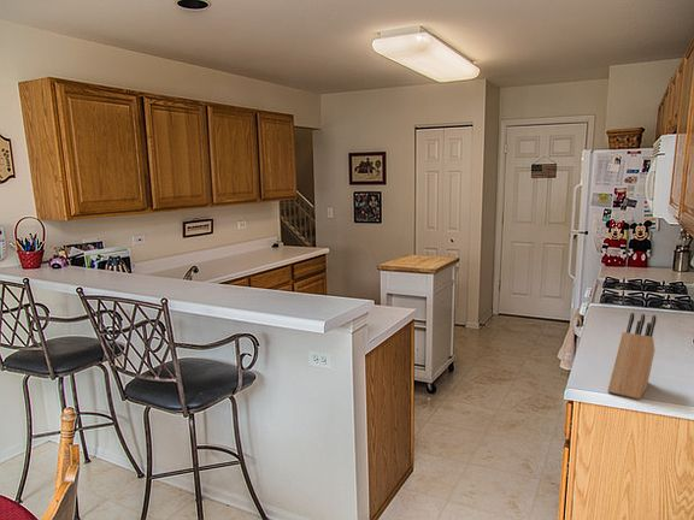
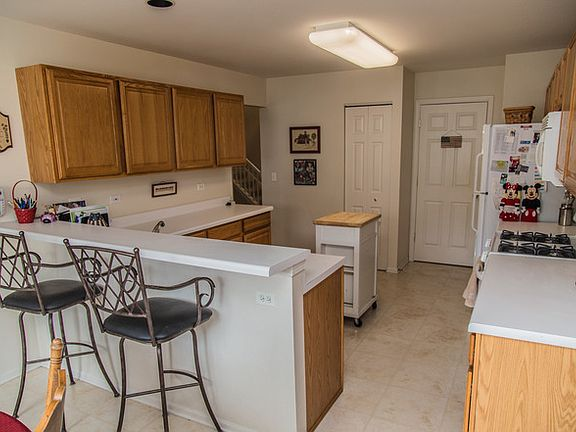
- knife block (634, 351)
